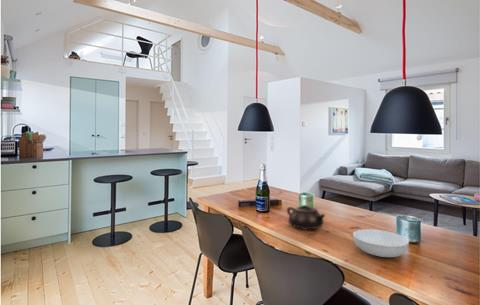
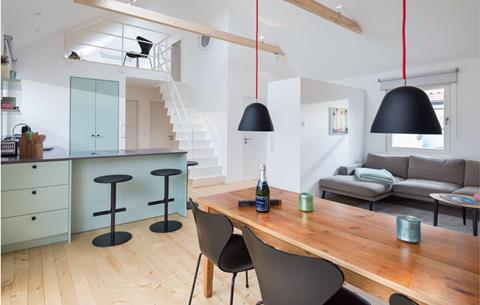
- teapot (305, 215)
- serving bowl (379, 244)
